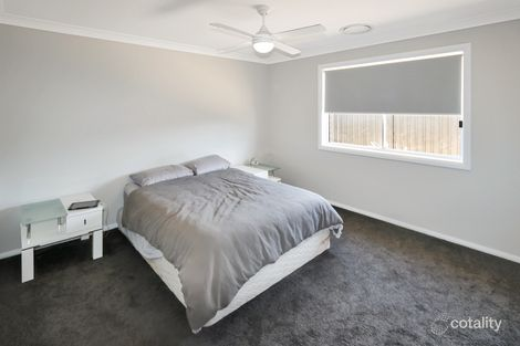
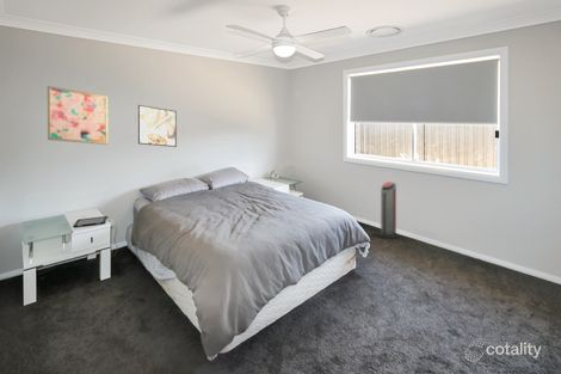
+ air purifier (388, 209)
+ wall art (79, 116)
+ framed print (158, 127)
